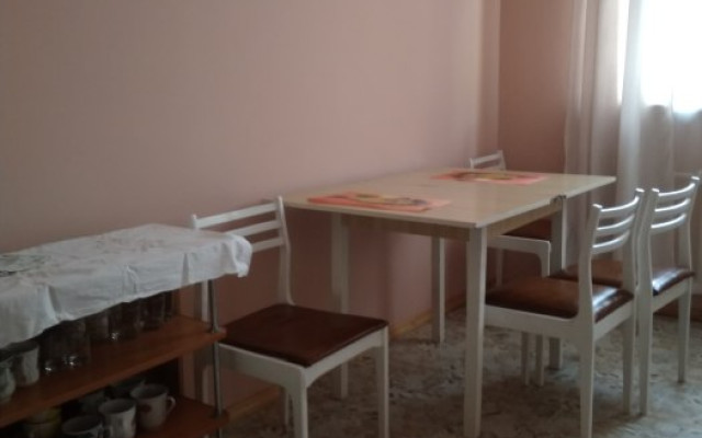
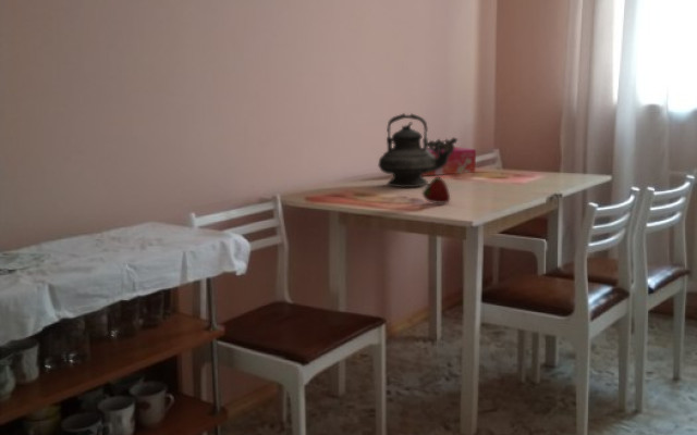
+ teapot (417, 149)
+ fruit (433, 189)
+ tissue box (437, 157)
